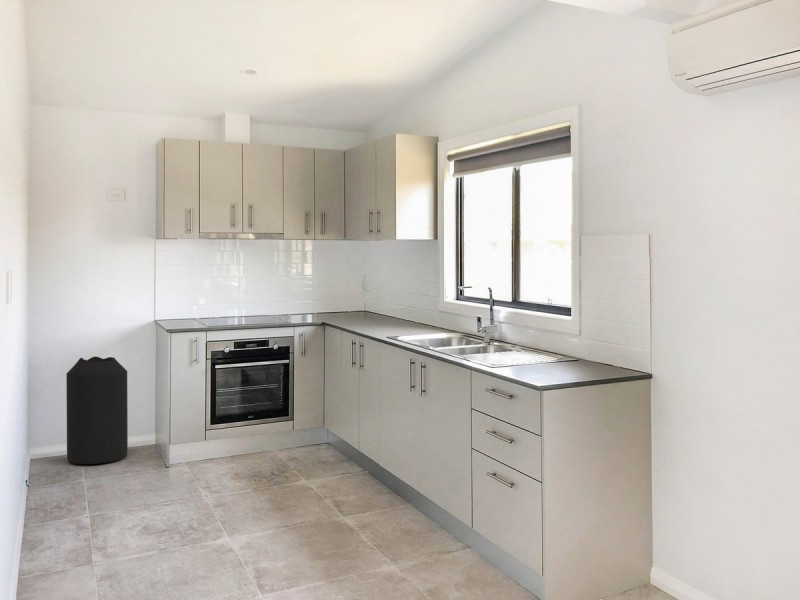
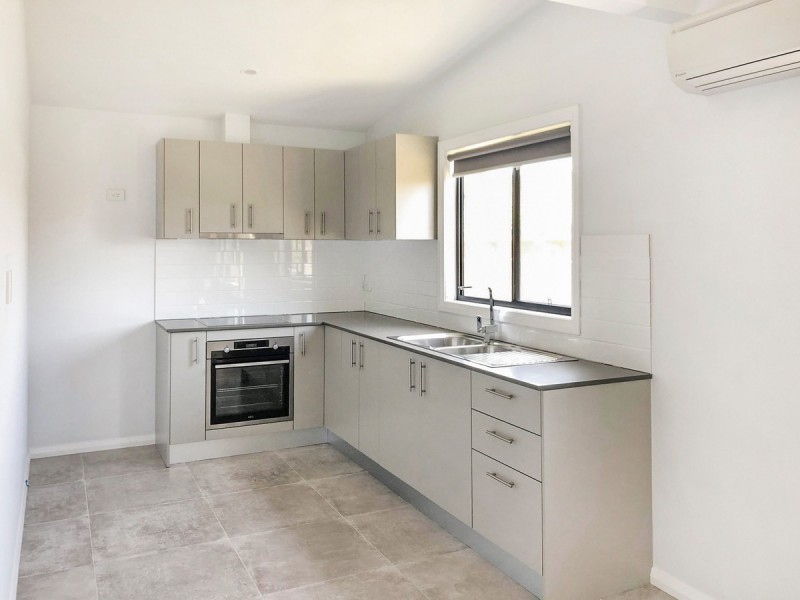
- trash can (97, 407)
